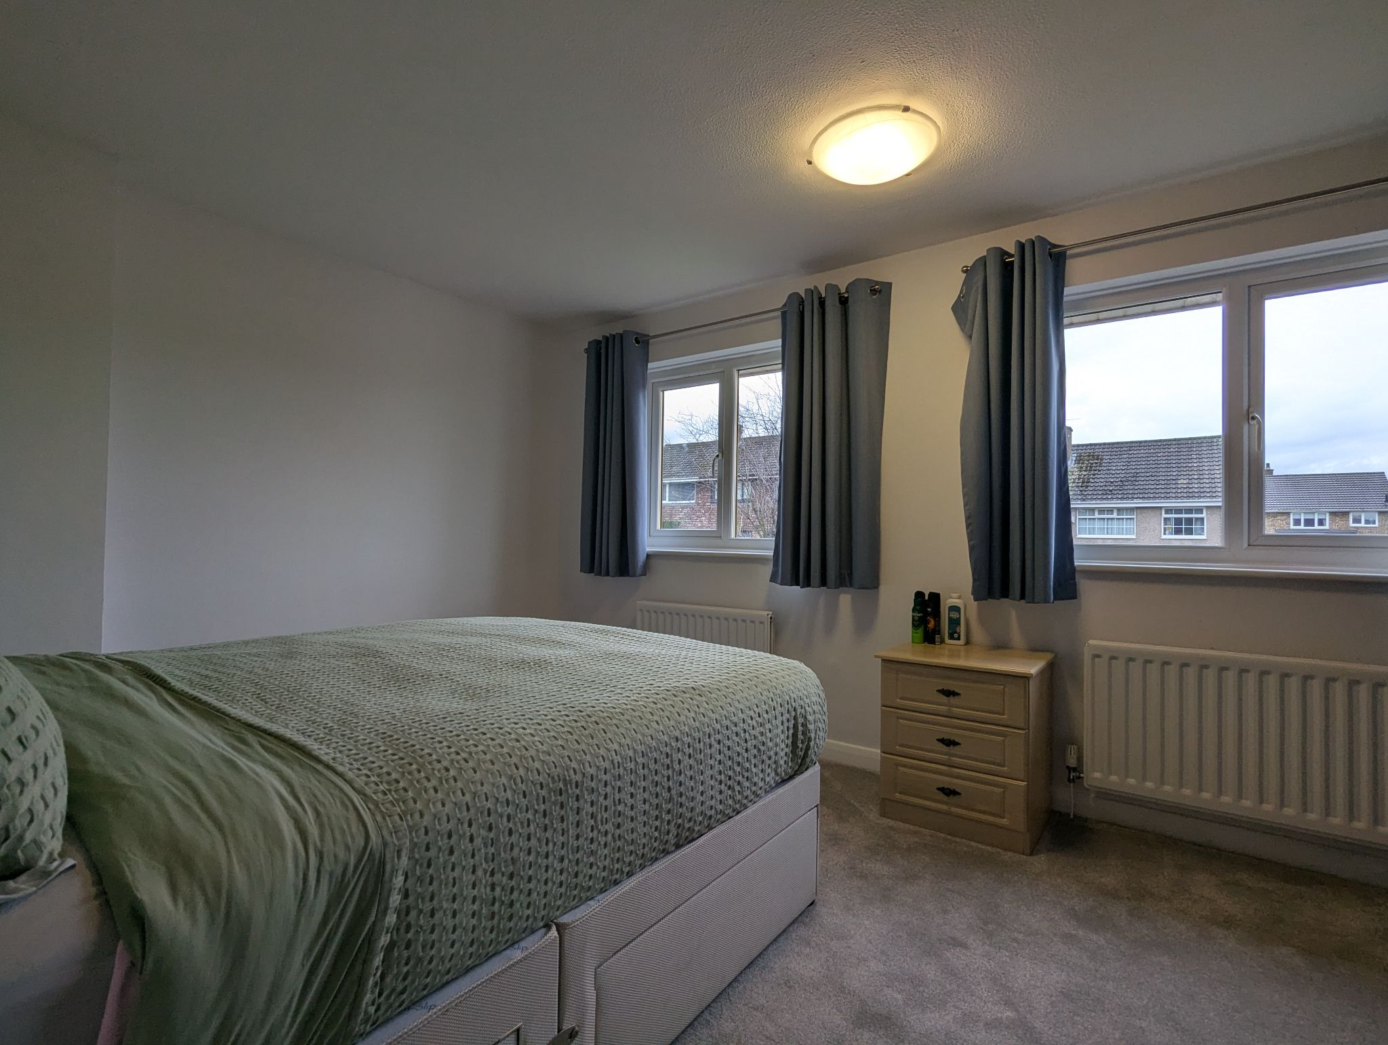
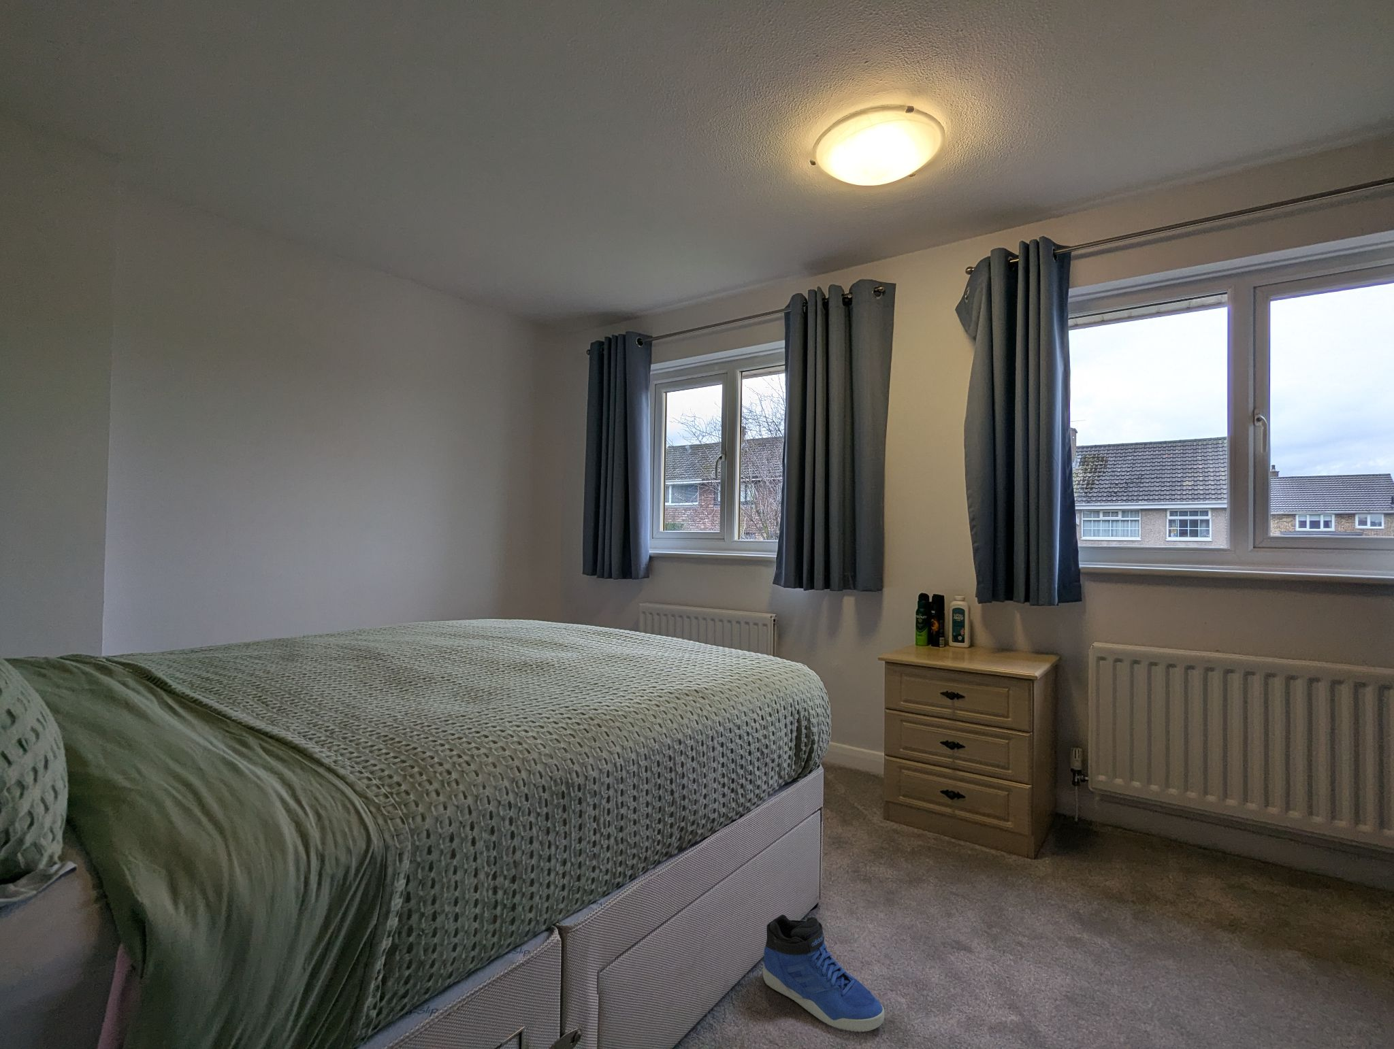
+ sneaker (821, 964)
